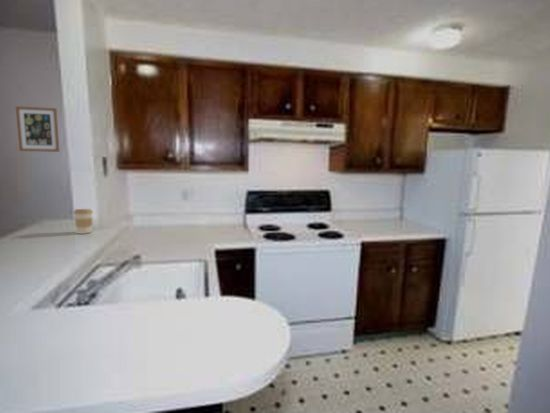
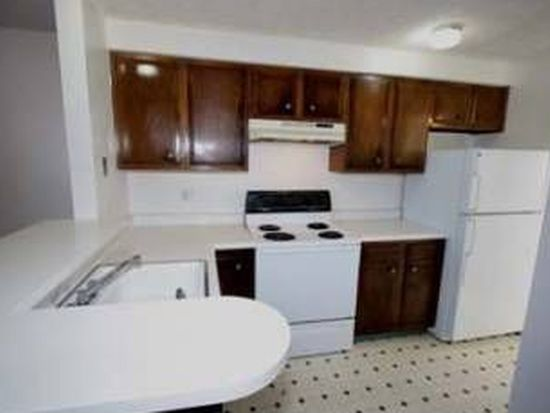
- coffee cup (83, 220)
- wall art (38, 129)
